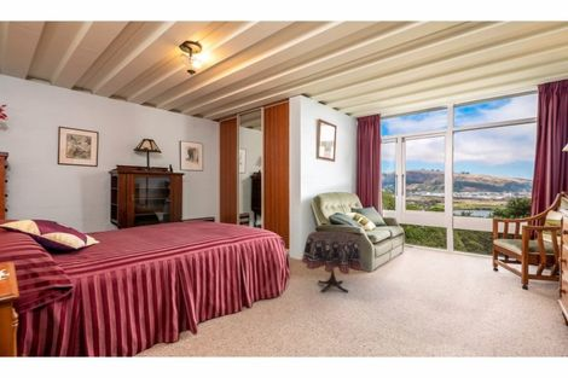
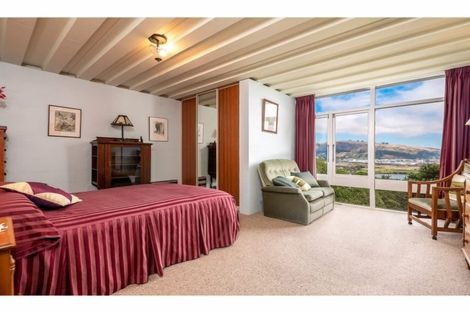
- side table (331, 260)
